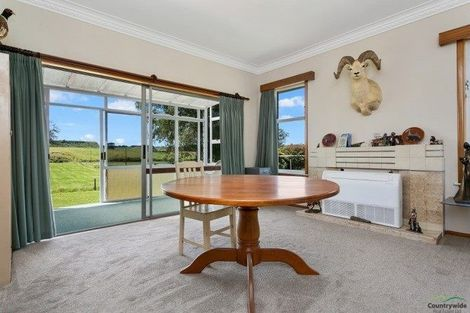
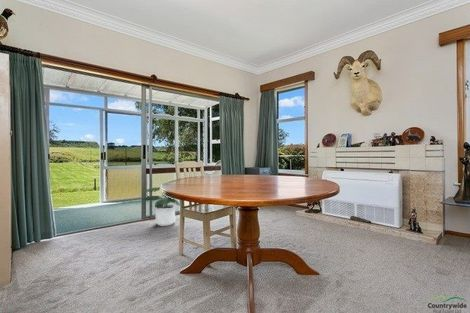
+ potted plant (166, 205)
